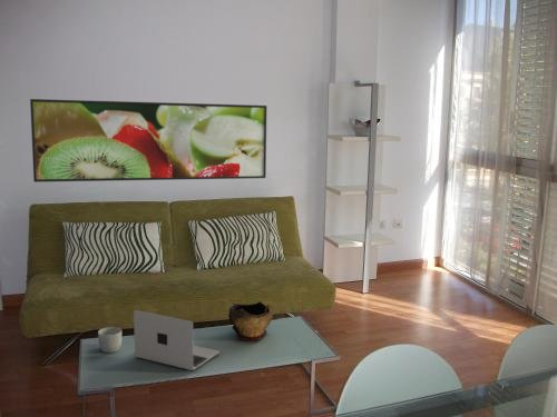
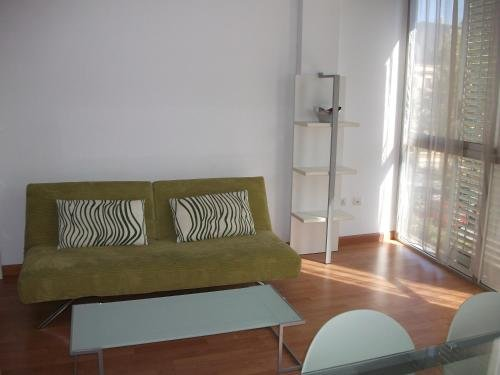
- decorative bowl (250, 317)
- mug (109, 338)
- laptop (177, 331)
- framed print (156, 141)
